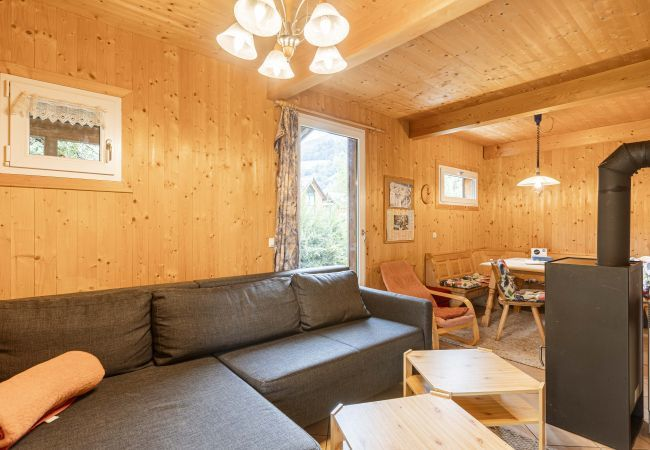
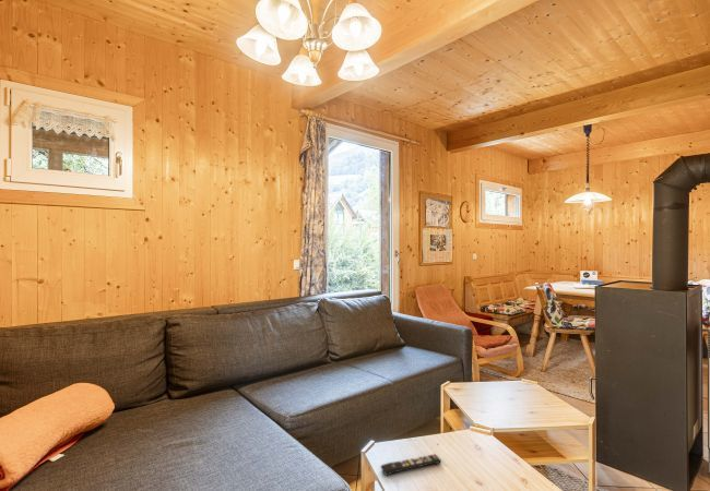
+ remote control (411, 464)
